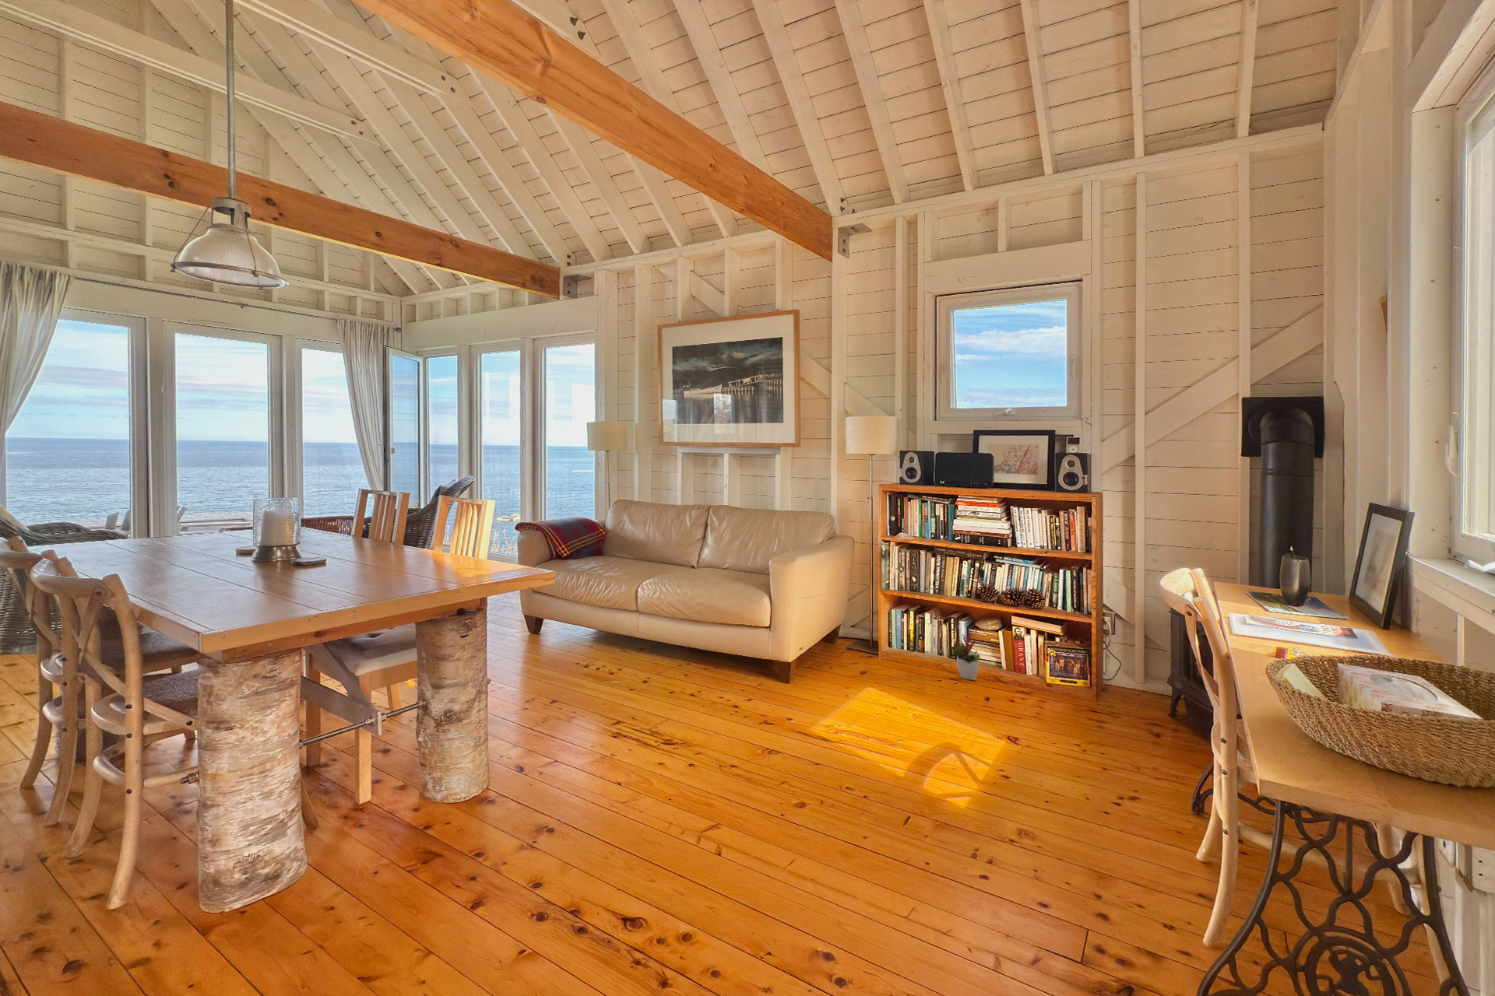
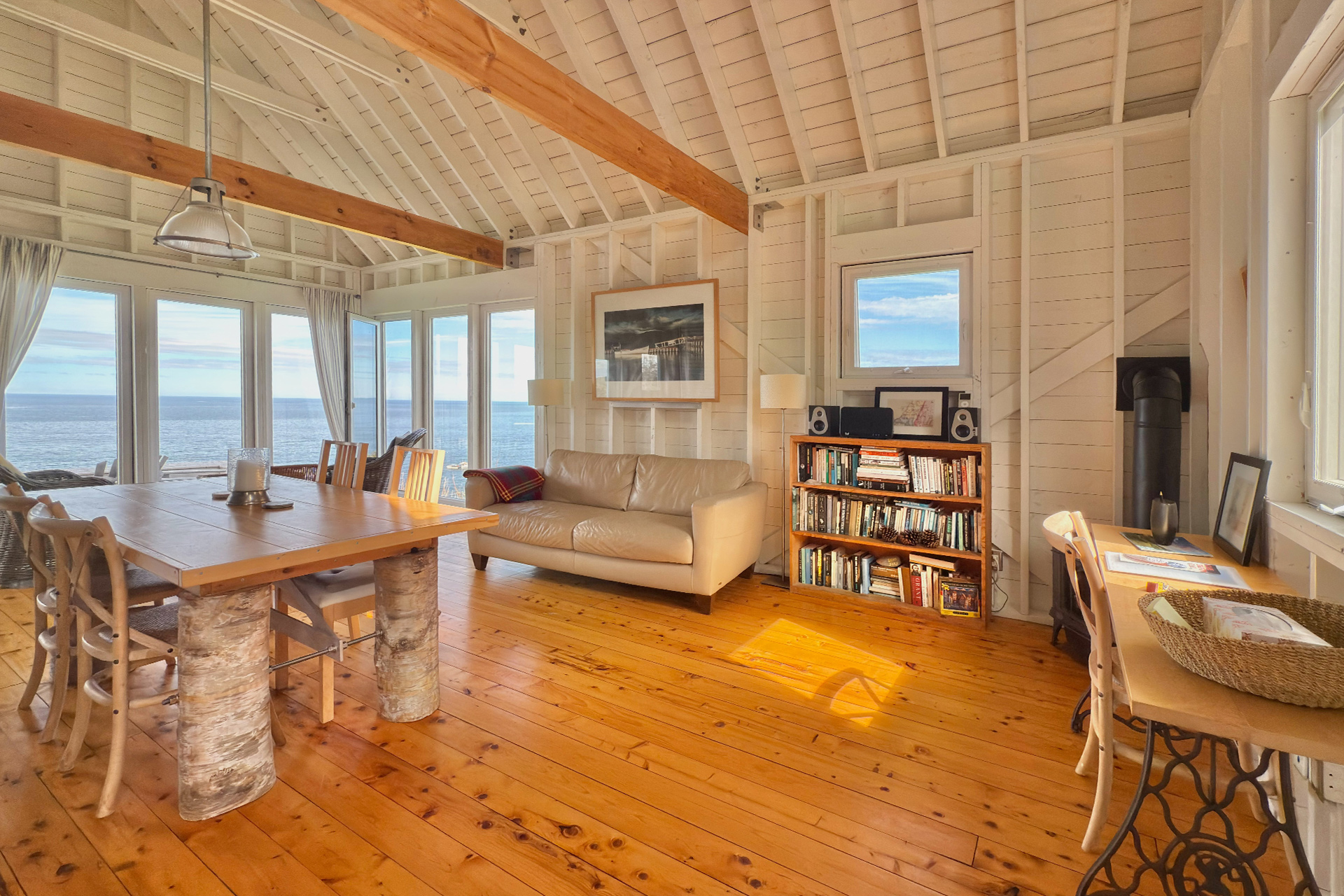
- decorative plant (966, 655)
